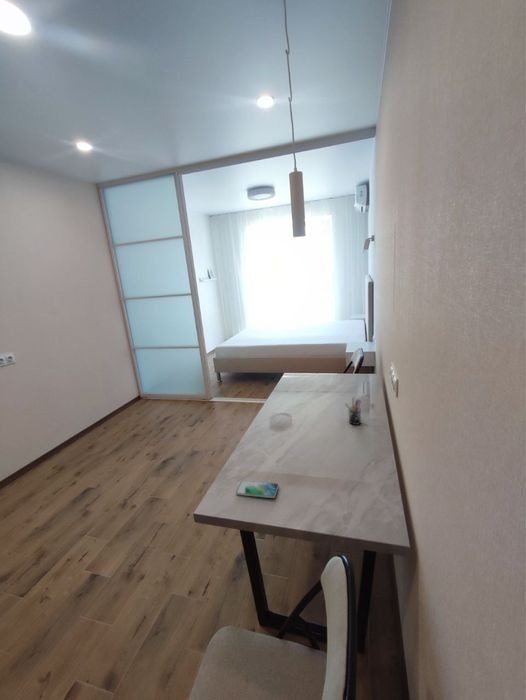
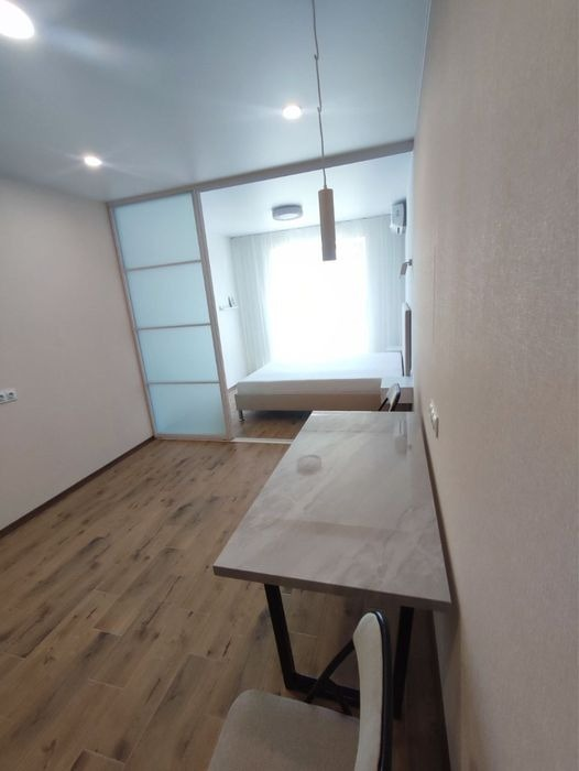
- pen holder (353, 410)
- smartphone (257, 489)
